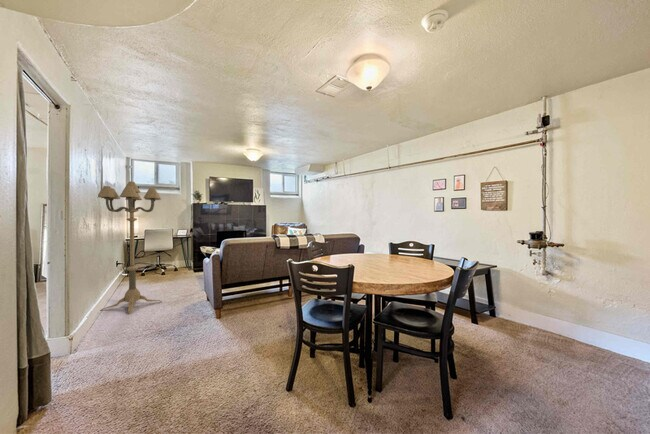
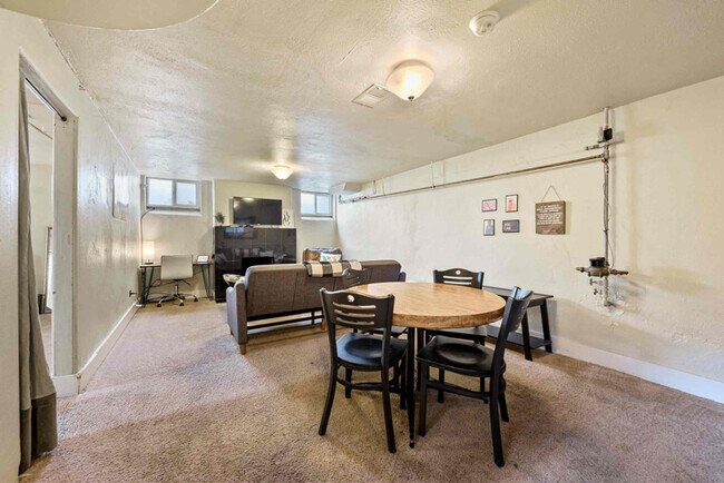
- floor lamp (132, 243)
